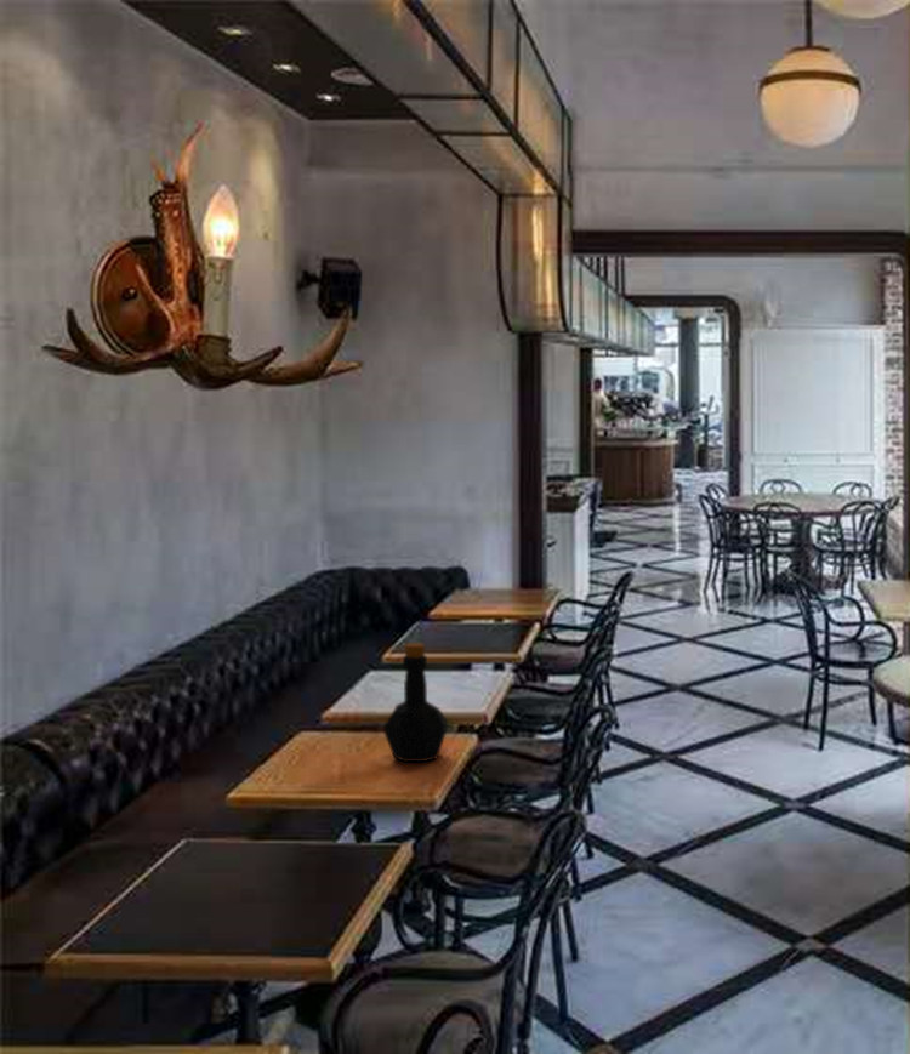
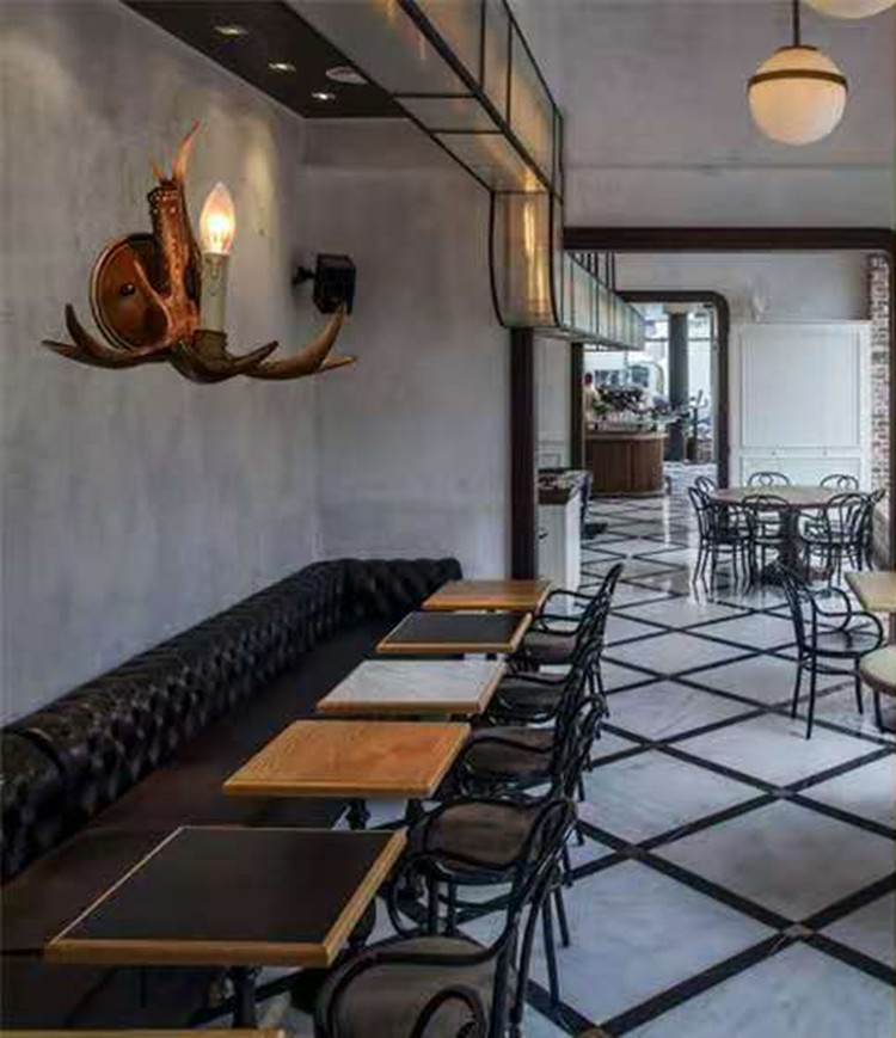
- bottle (415, 700)
